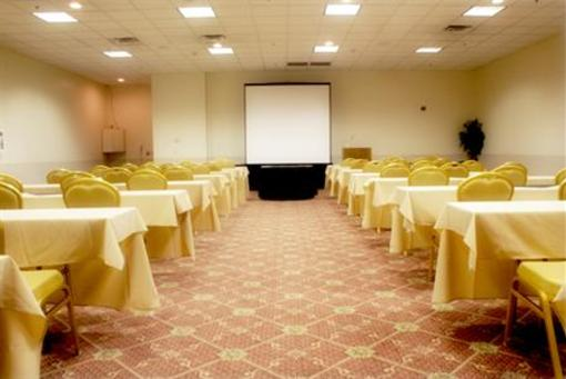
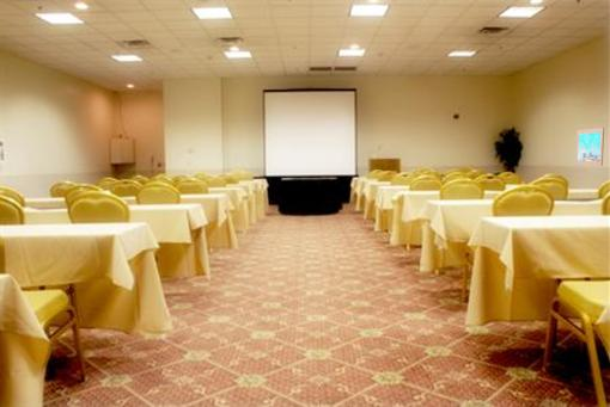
+ wall art (588, 147)
